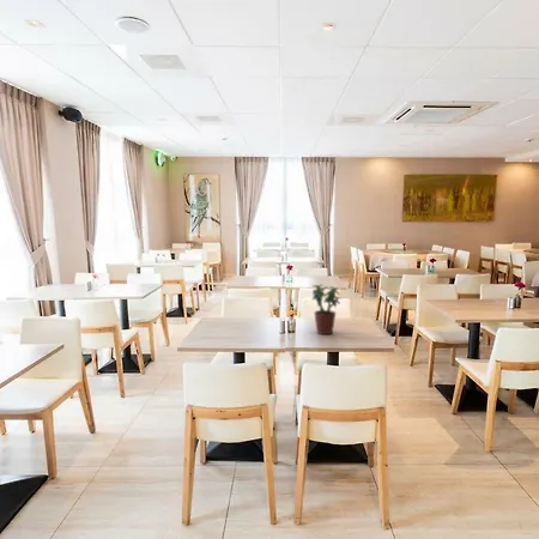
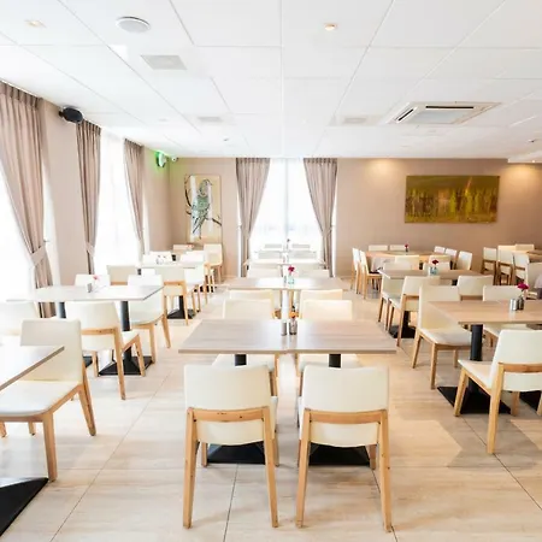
- potted plant (322, 307)
